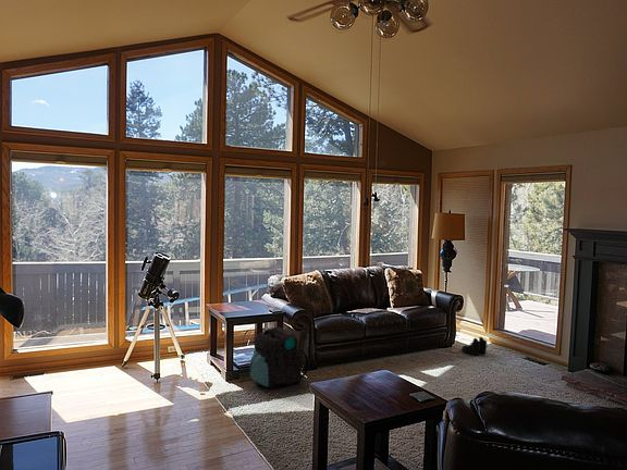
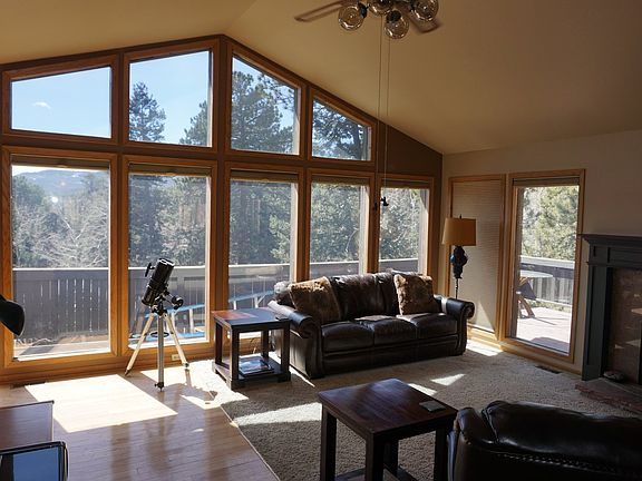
- backpack (278, 355)
- boots (474, 344)
